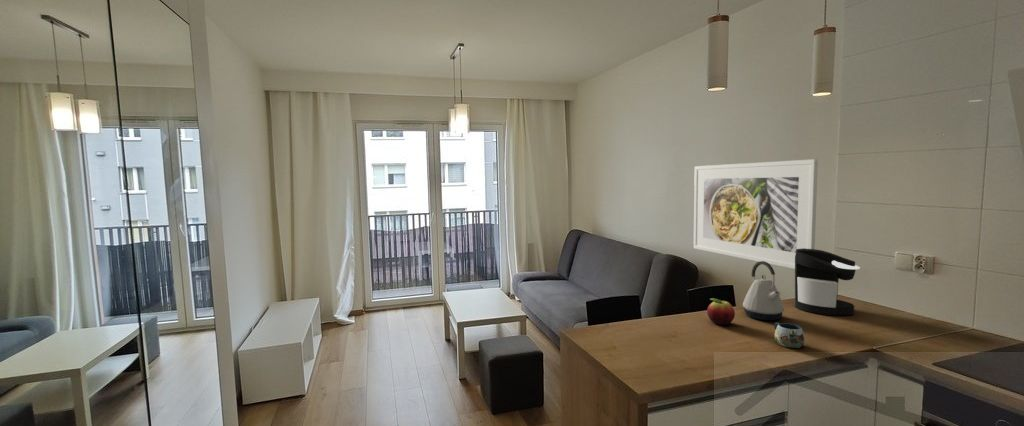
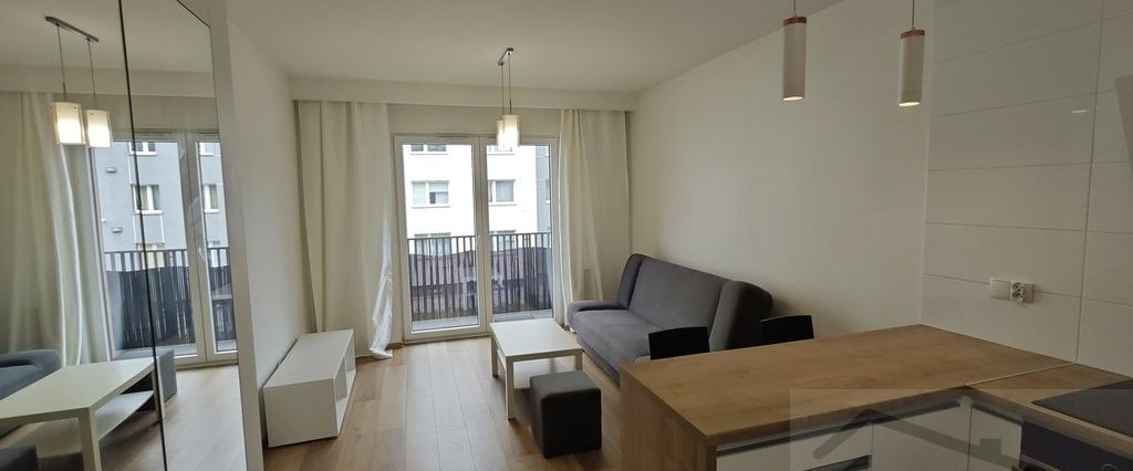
- fruit (720, 311)
- kettle (764, 289)
- coffee maker (825, 279)
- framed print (745, 211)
- mug (786, 333)
